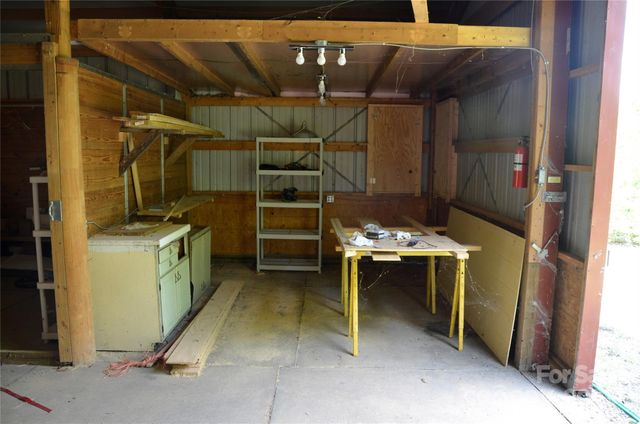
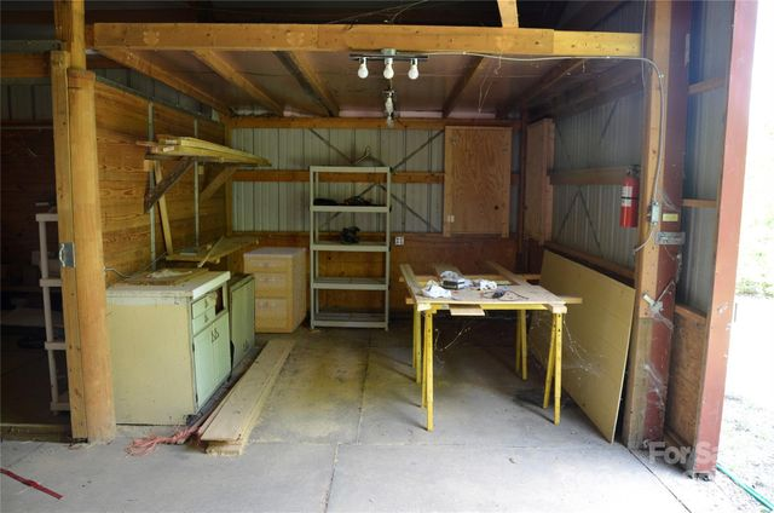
+ filing cabinet (276, 287)
